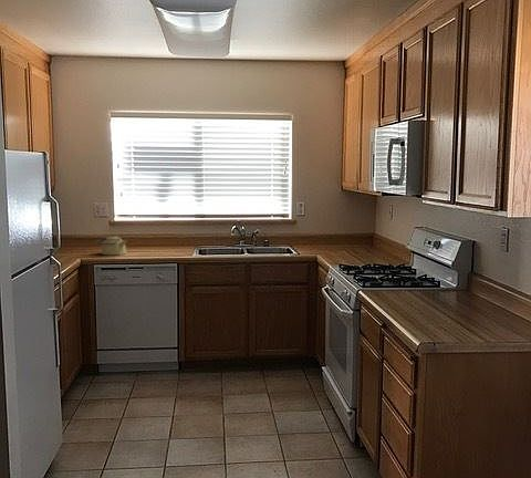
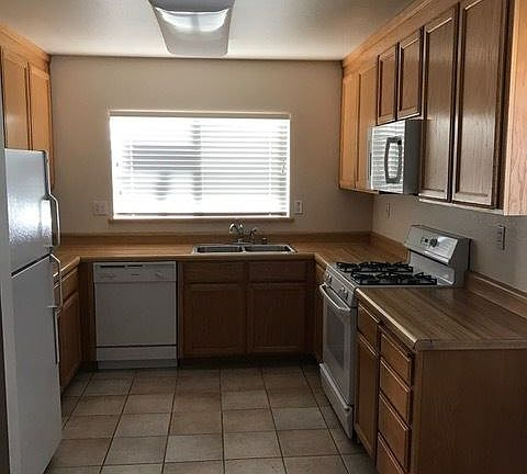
- kettle (115, 243)
